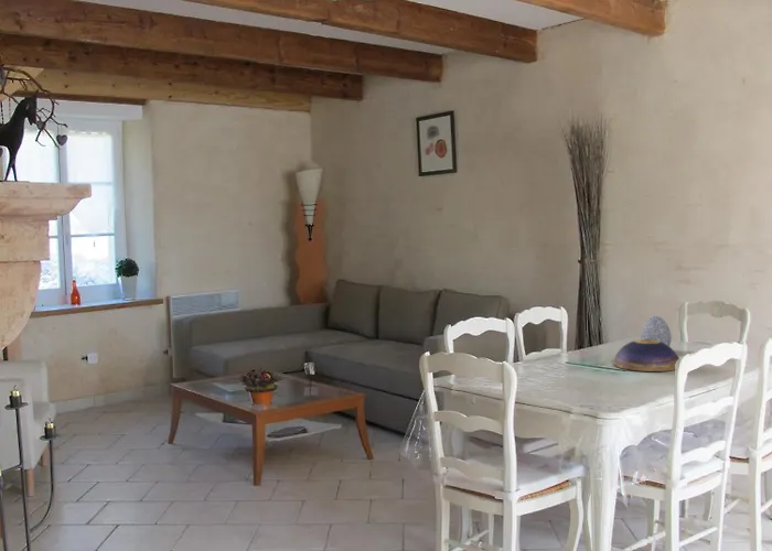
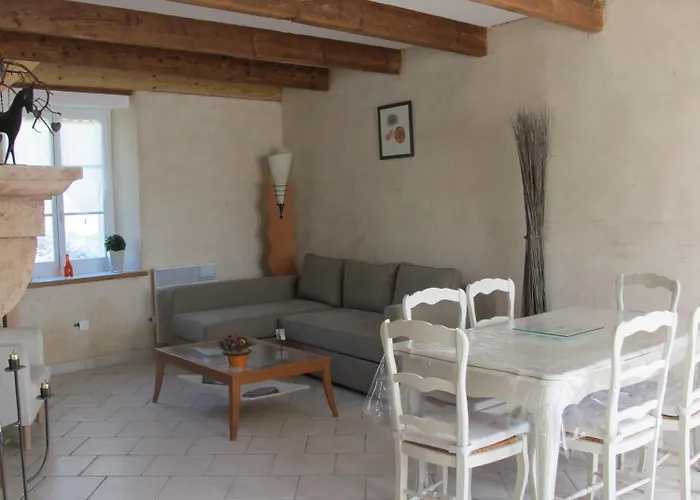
- decorative bowl (646, 352)
- decorative egg (655, 333)
